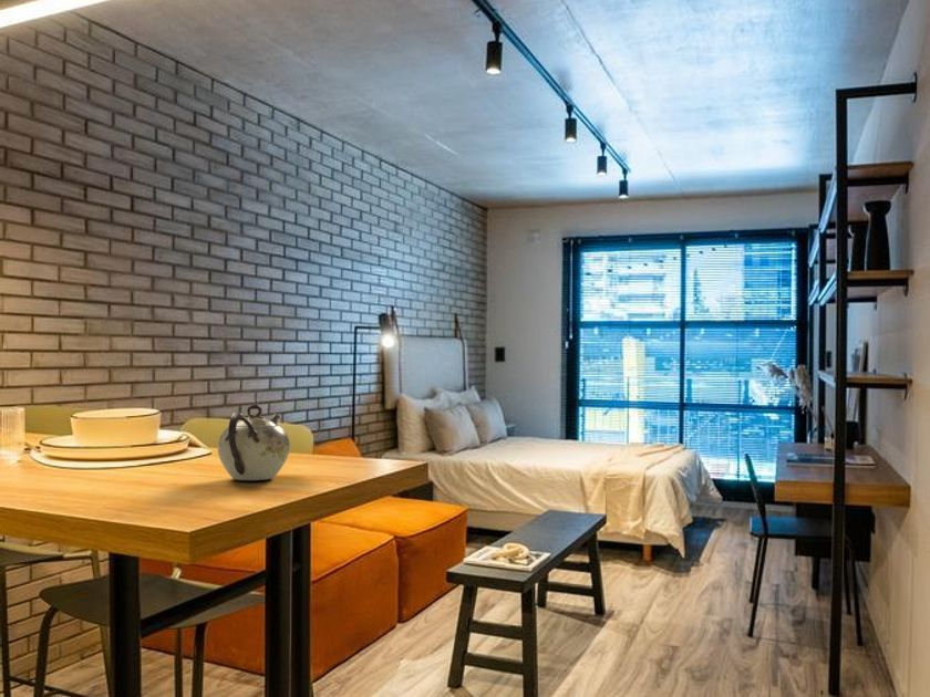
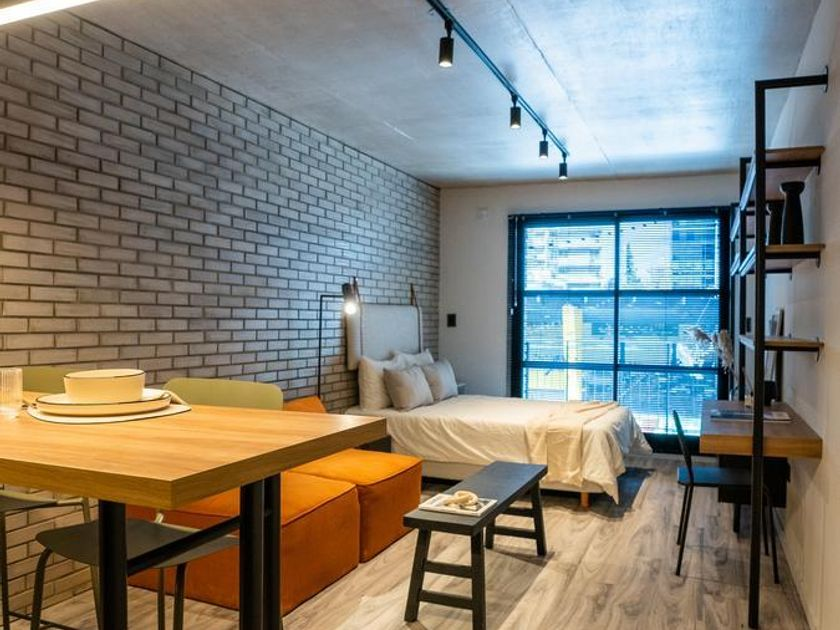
- teapot (256, 440)
